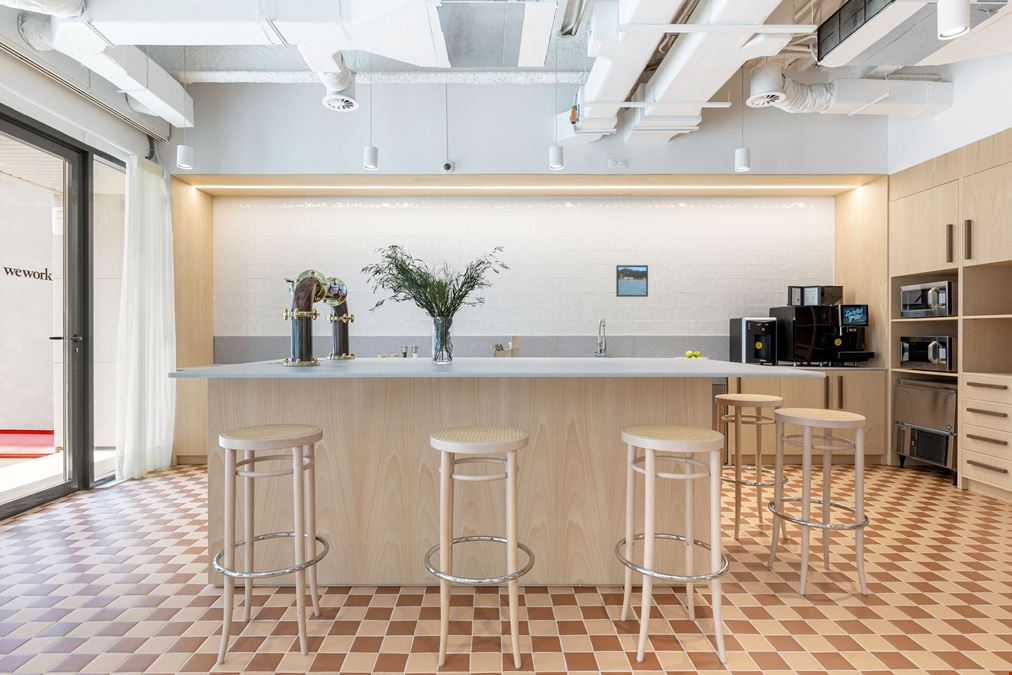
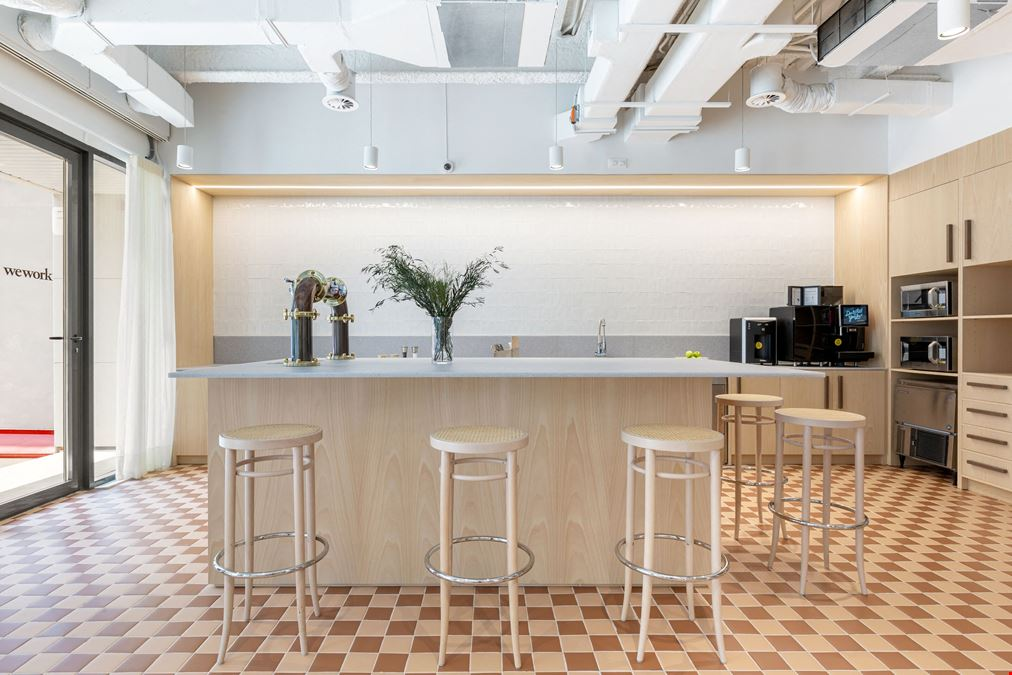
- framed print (632, 281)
